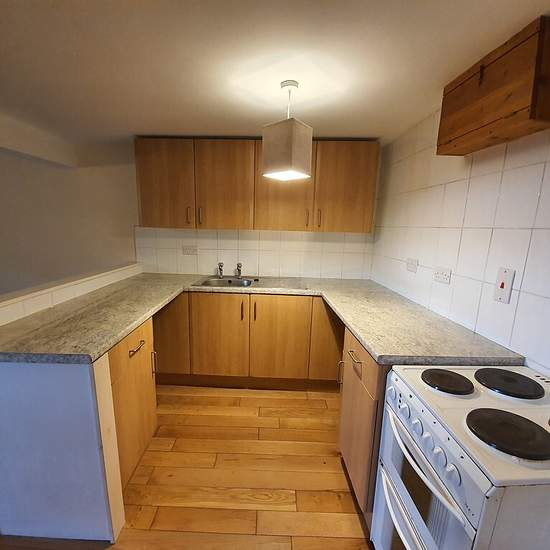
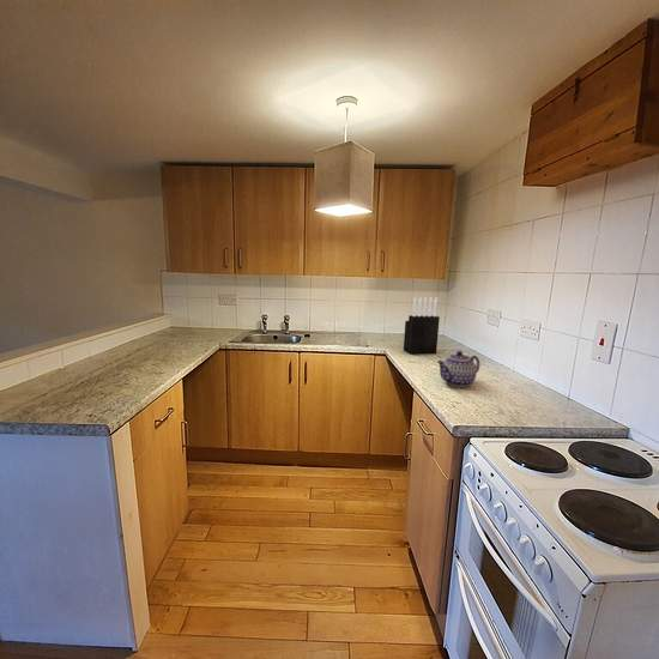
+ teapot (458, 367)
+ knife block (421, 324)
